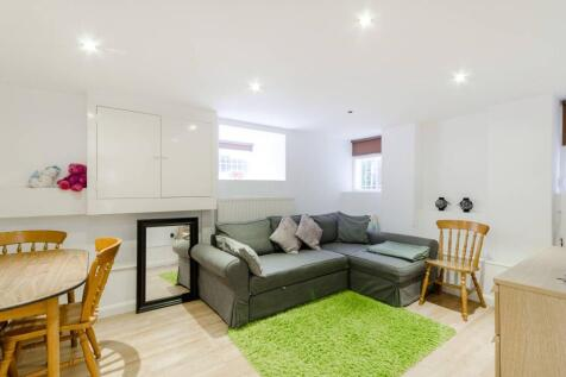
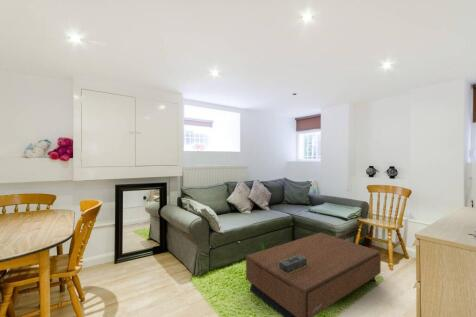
+ coffee table (315, 269)
+ decorative box (293, 261)
